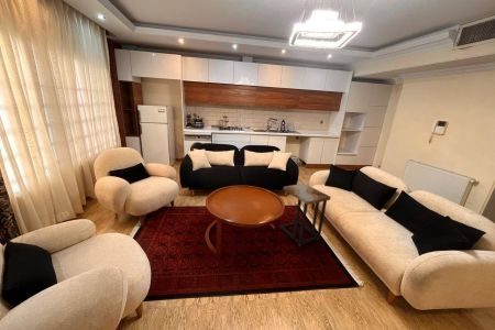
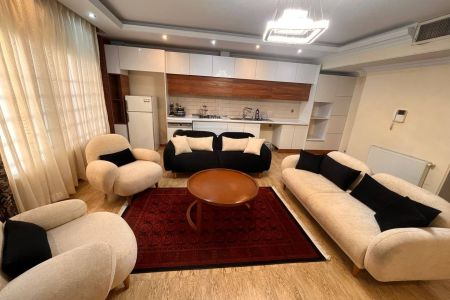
- side table (302, 213)
